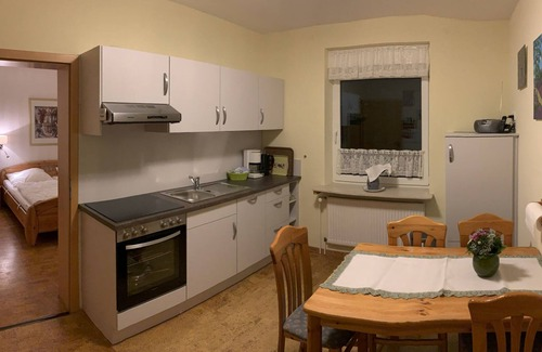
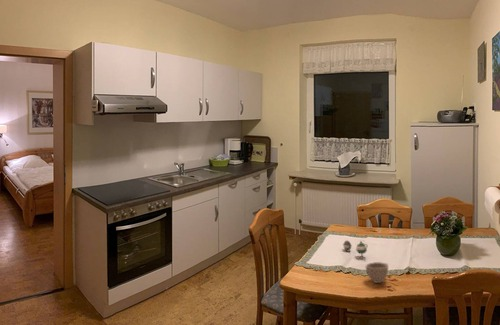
+ teapot (356, 247)
+ cup (378, 272)
